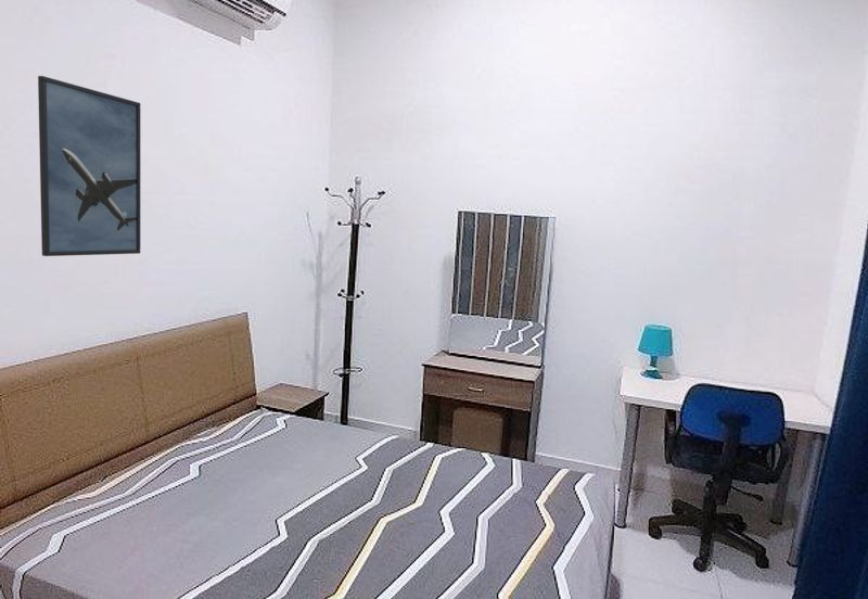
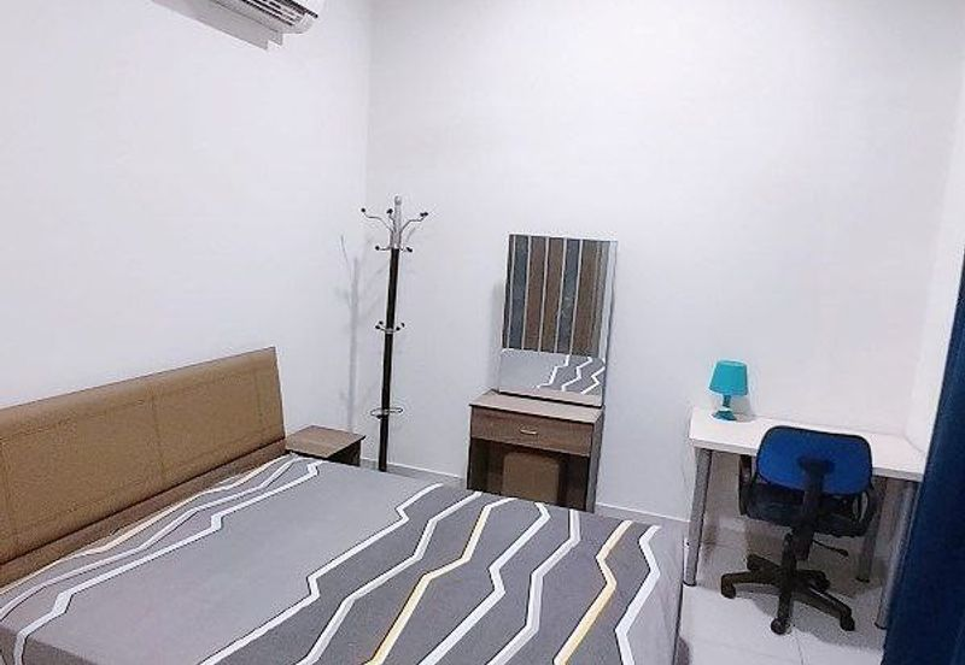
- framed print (94, 174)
